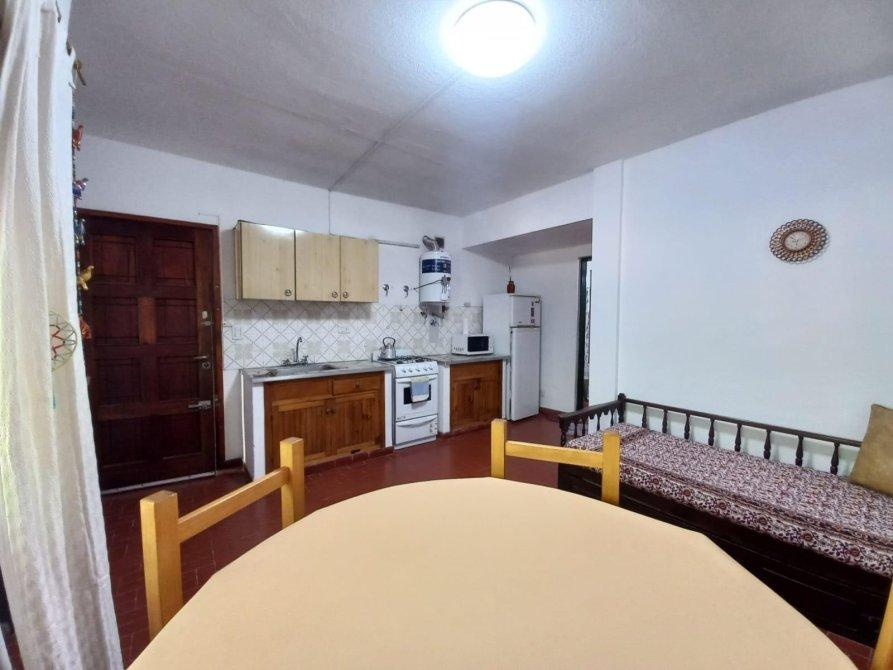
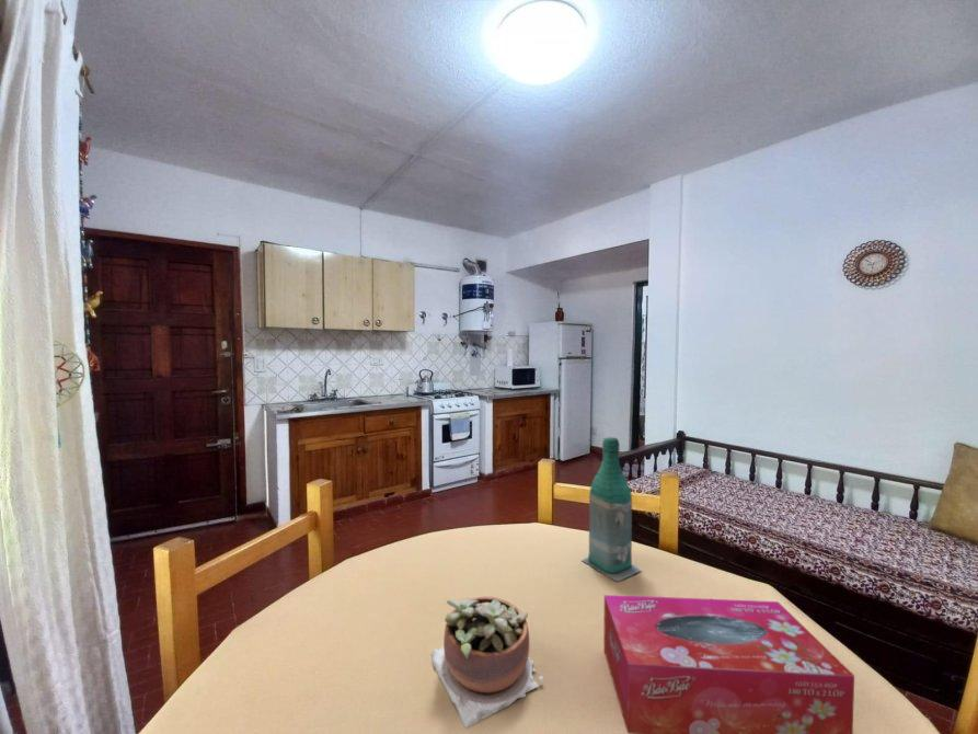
+ bottle (611, 502)
+ succulent plant (486, 630)
+ tissue box (710, 661)
